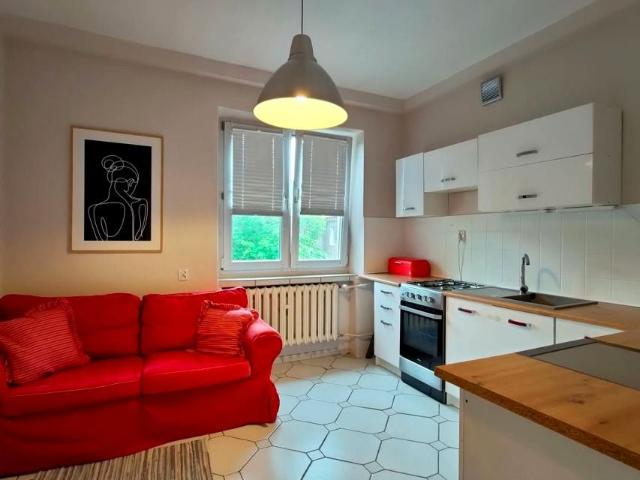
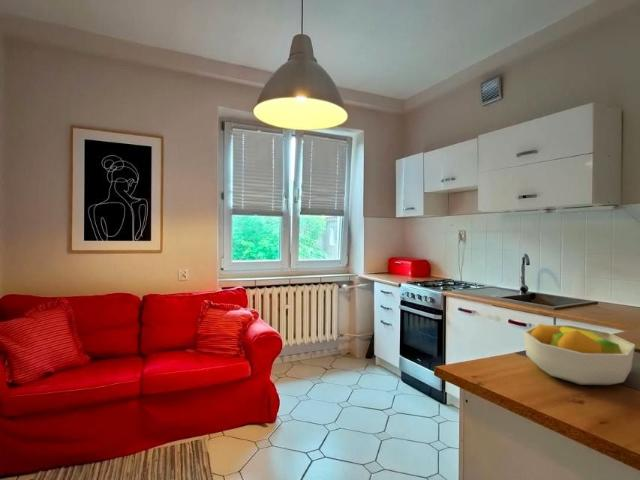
+ fruit bowl (575, 346)
